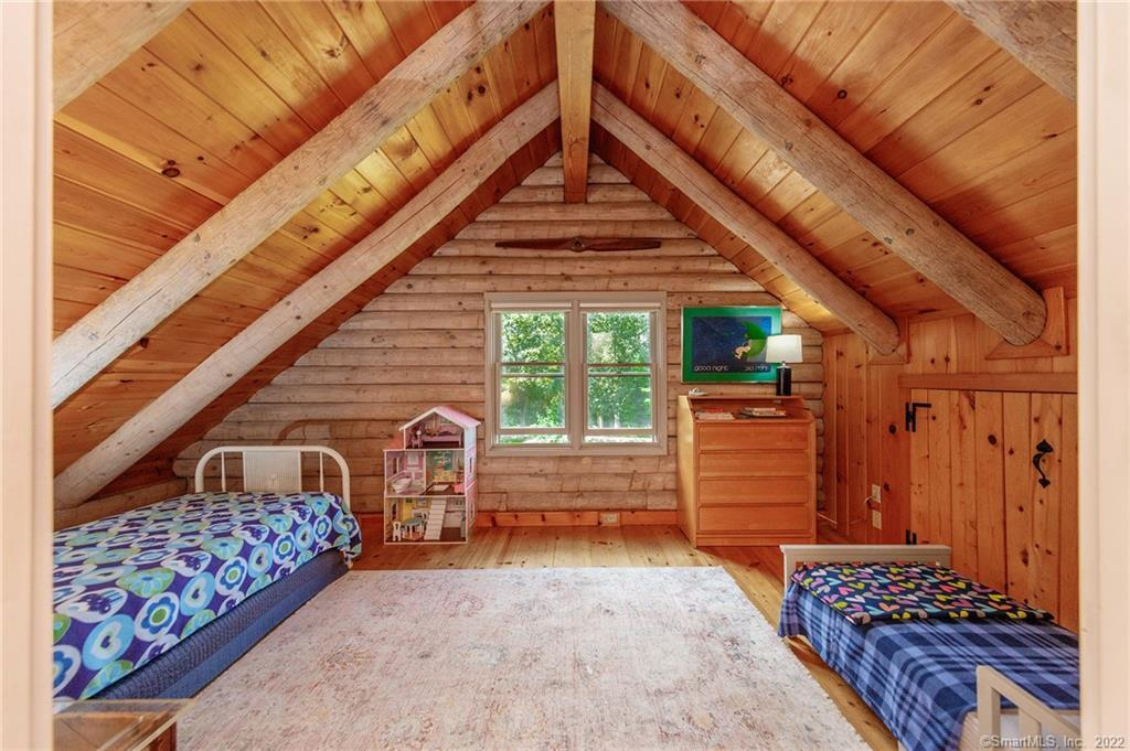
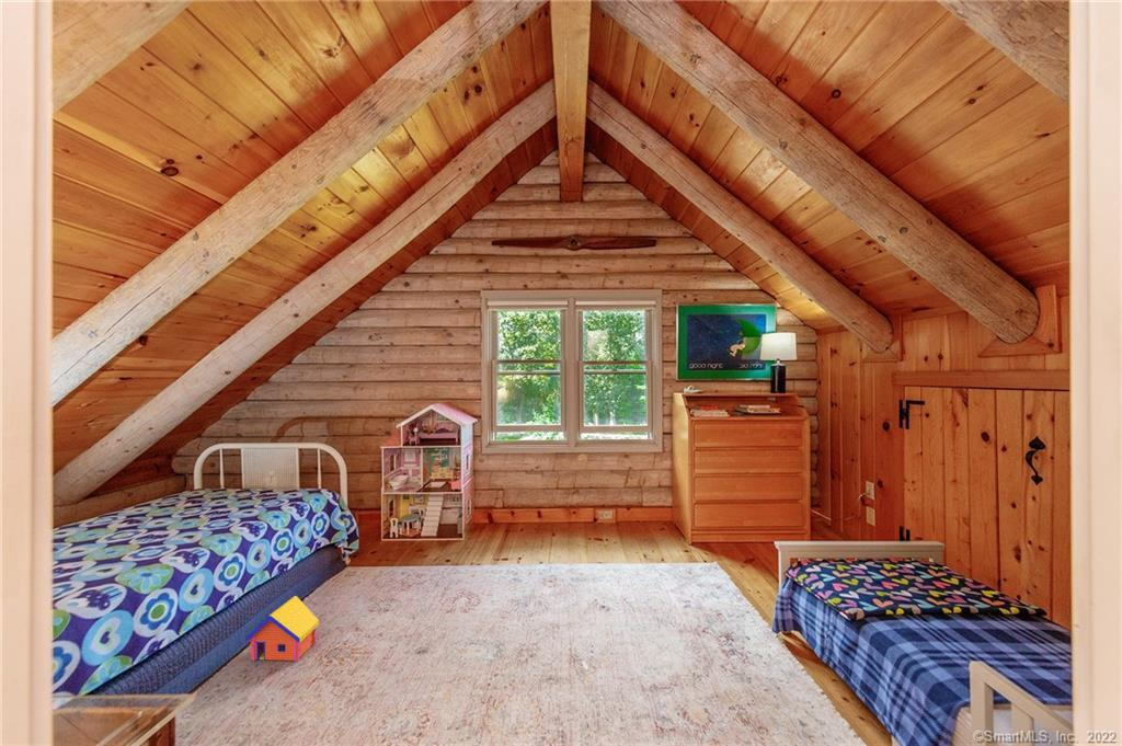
+ toy house (283, 629)
